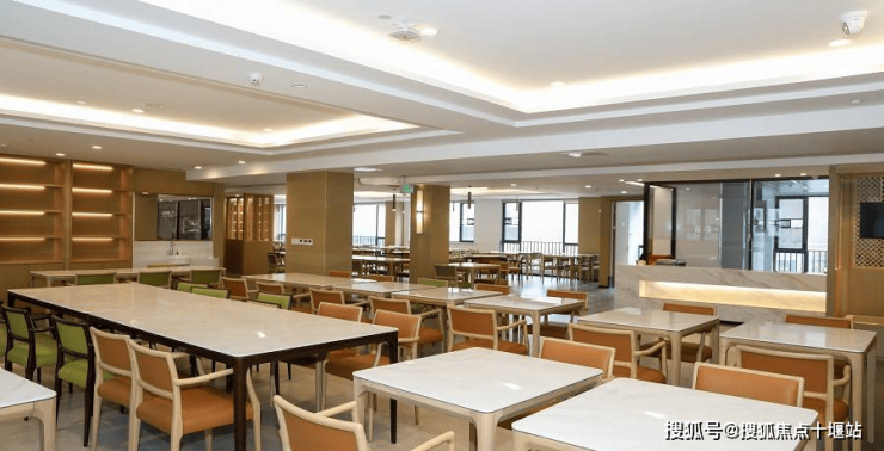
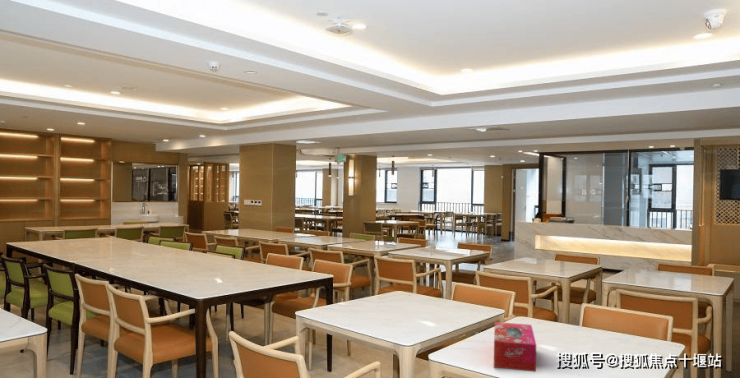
+ tissue box (513, 344)
